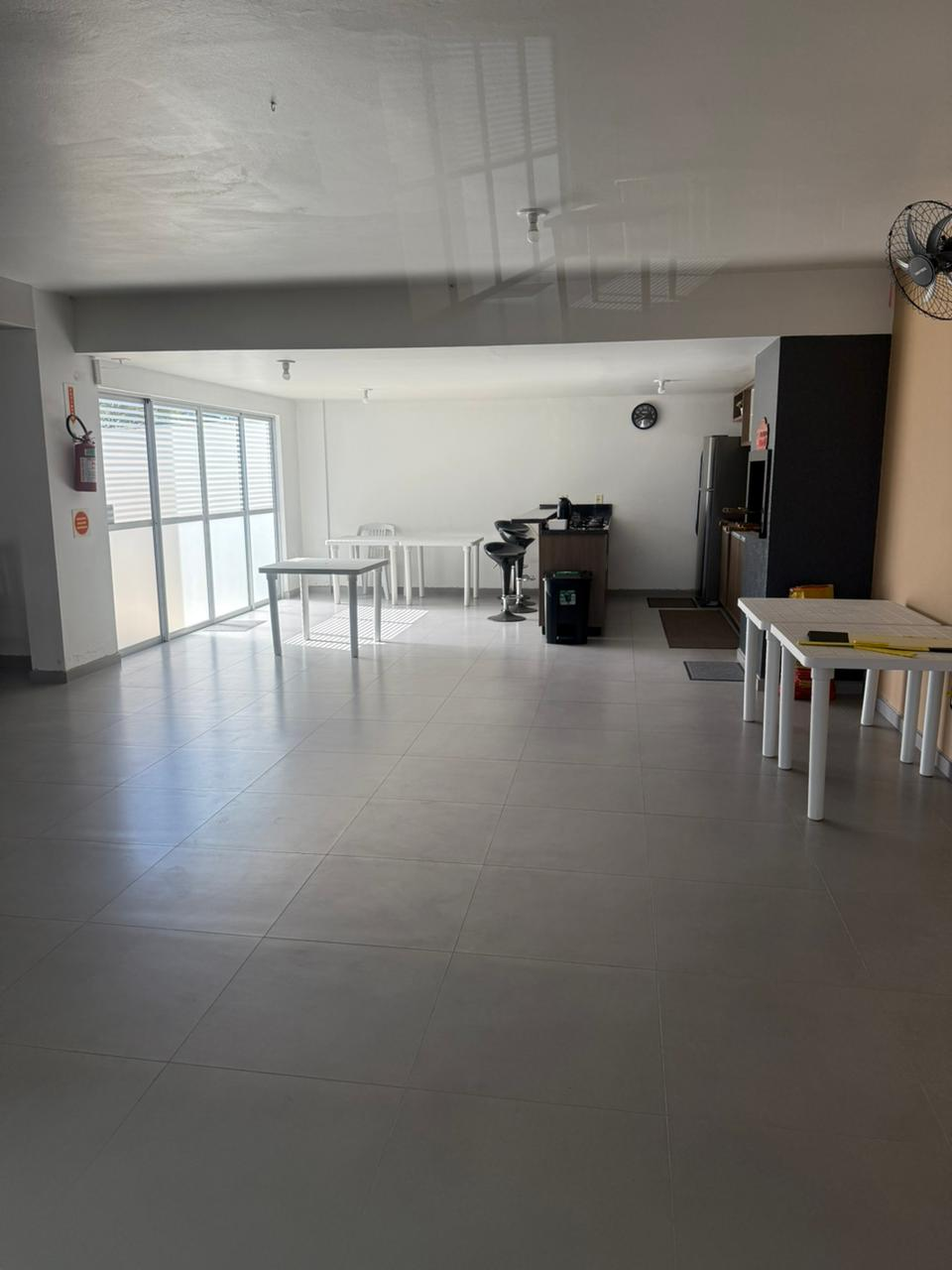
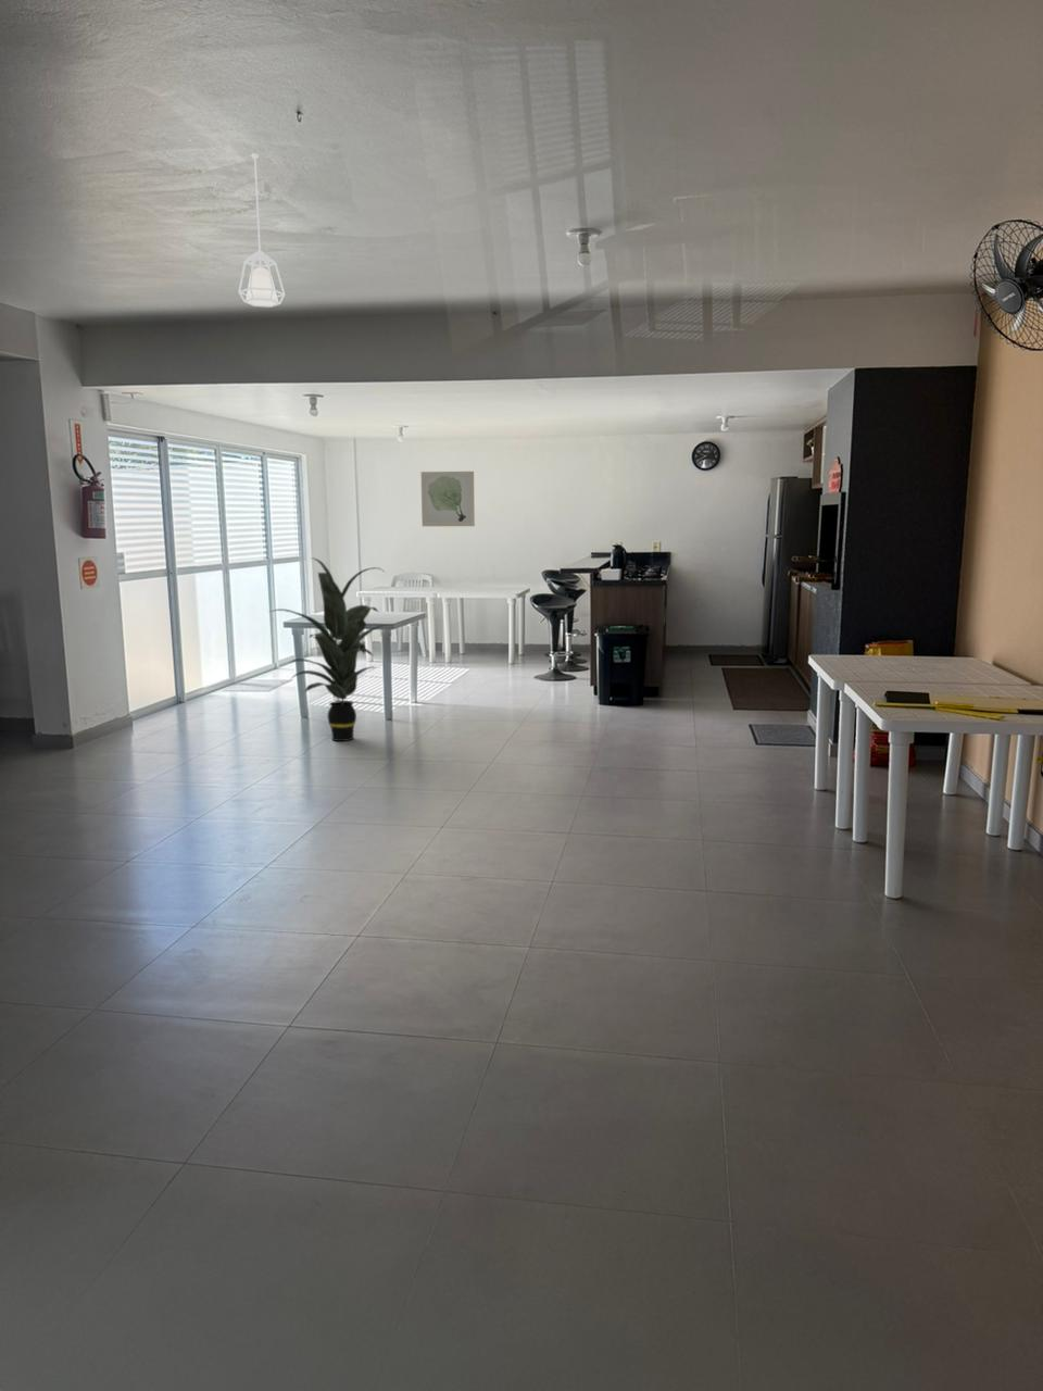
+ indoor plant (334, 648)
+ wall art (448, 498)
+ pendant lamp (259, 229)
